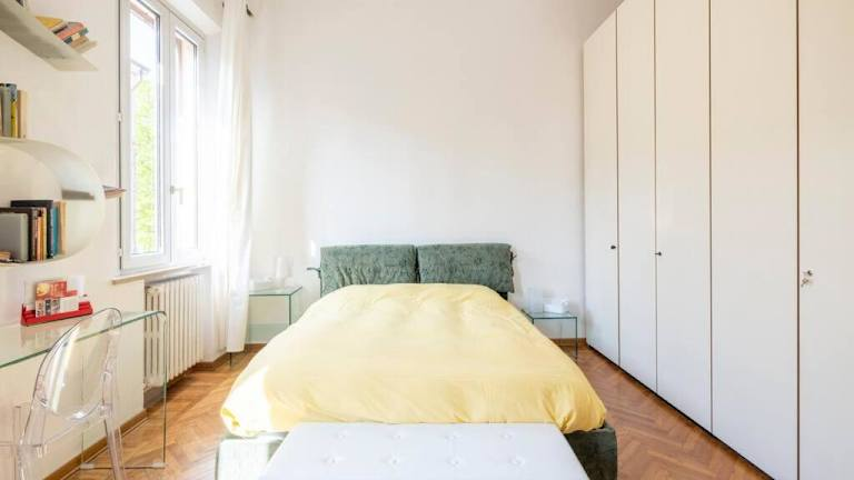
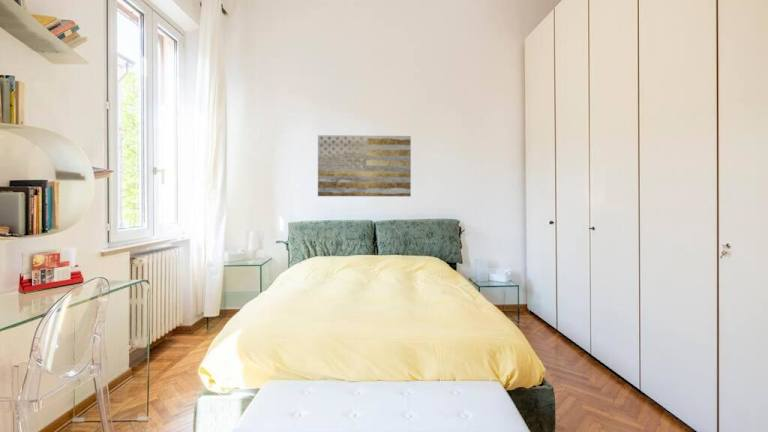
+ wall art (364, 166)
